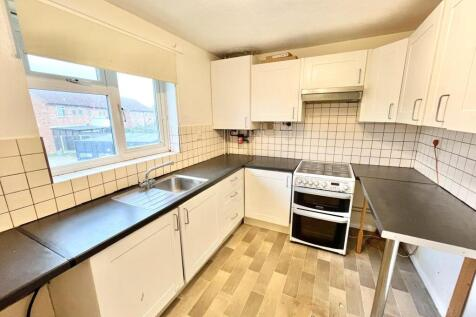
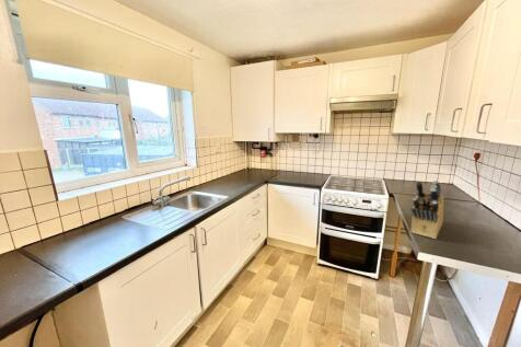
+ knife block (429, 204)
